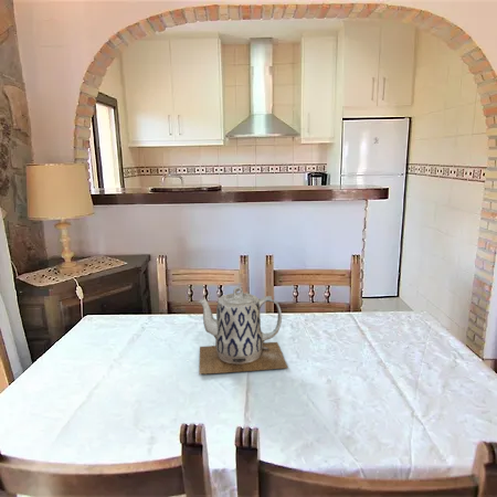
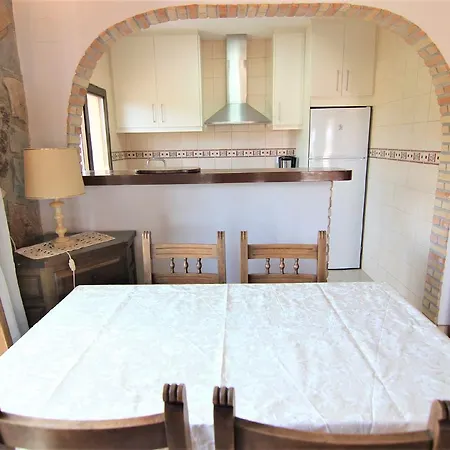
- teapot (240, 322)
